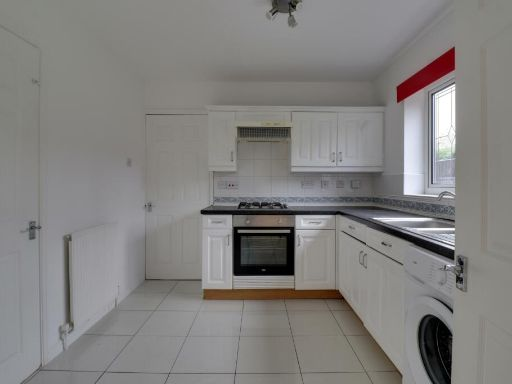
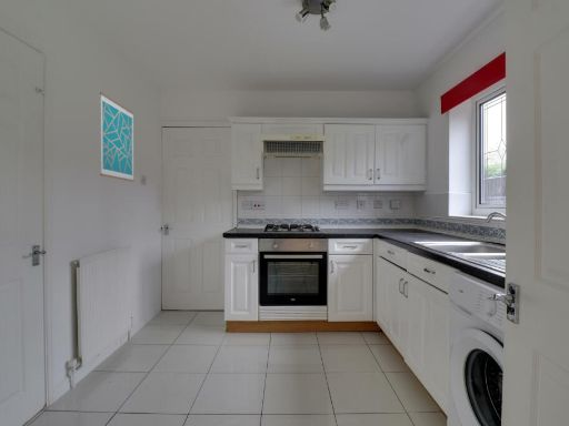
+ wall art (118, 141)
